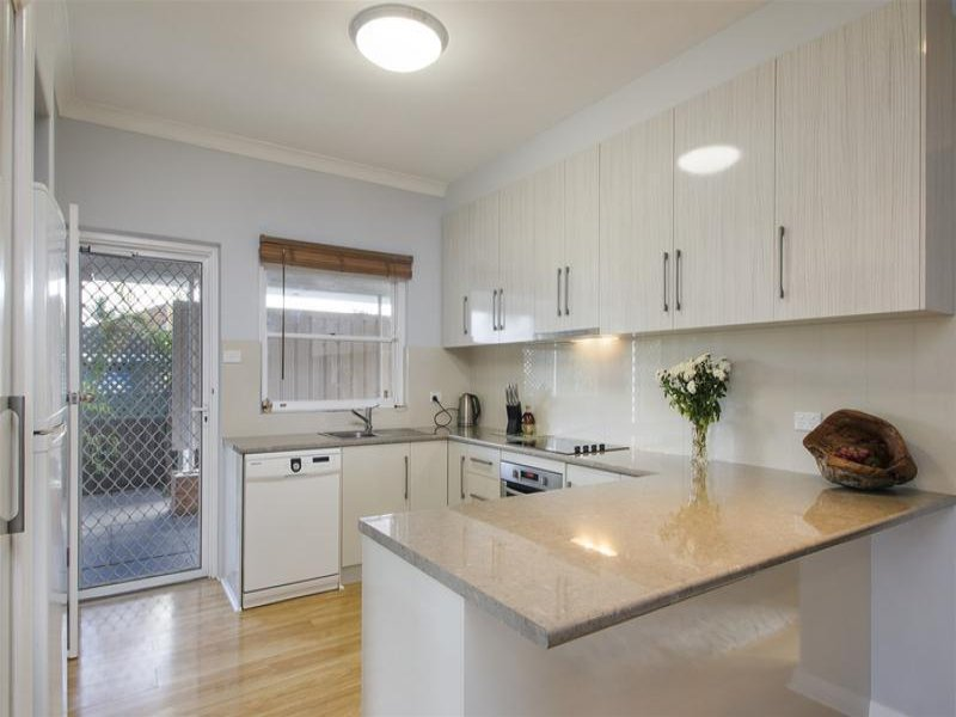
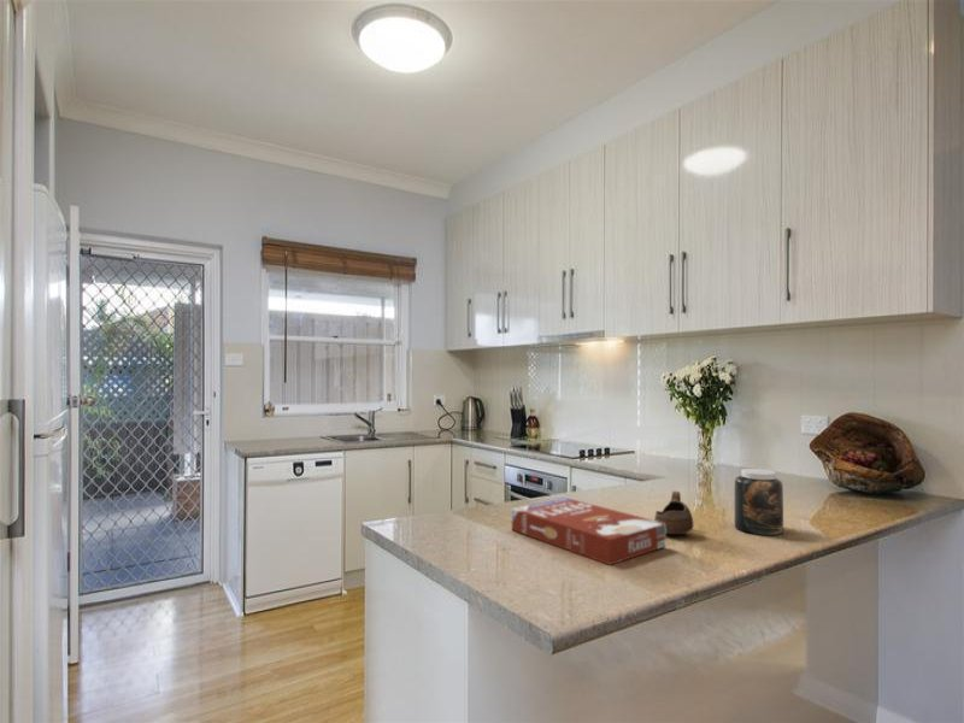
+ cup (676, 513)
+ jar (758, 499)
+ cereal box (584, 527)
